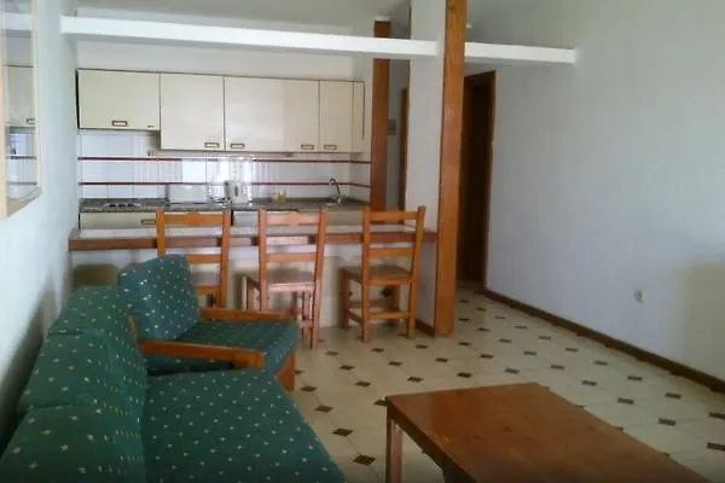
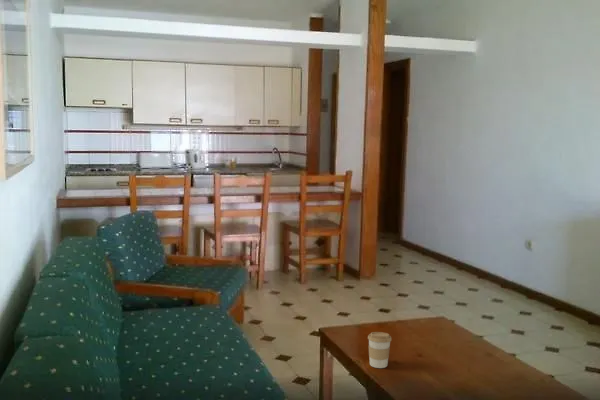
+ coffee cup (379, 348)
